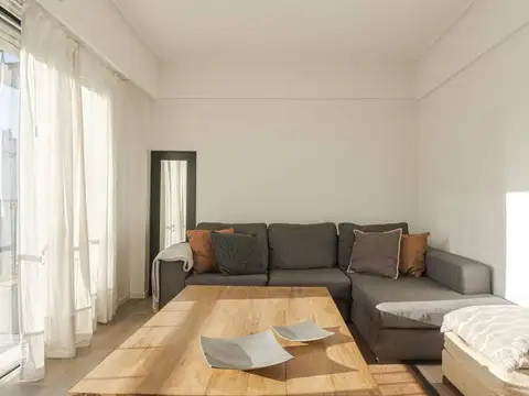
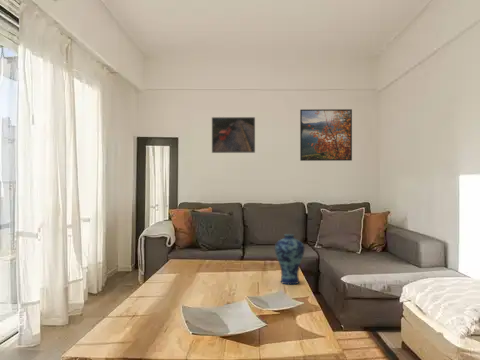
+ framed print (326, 135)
+ vase (289, 258)
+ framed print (233, 135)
